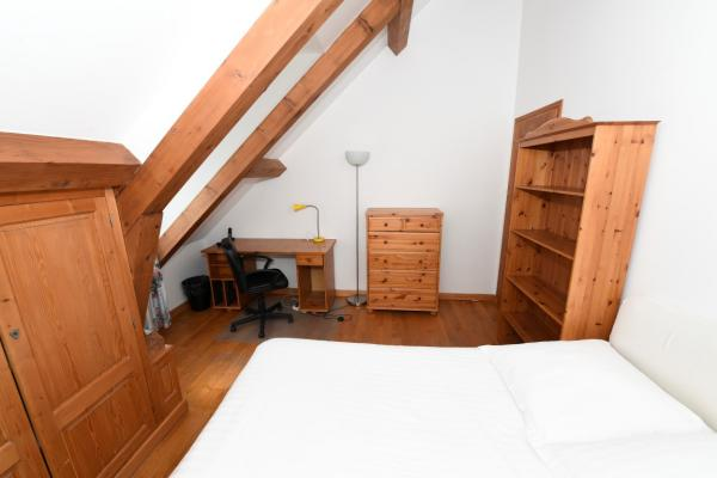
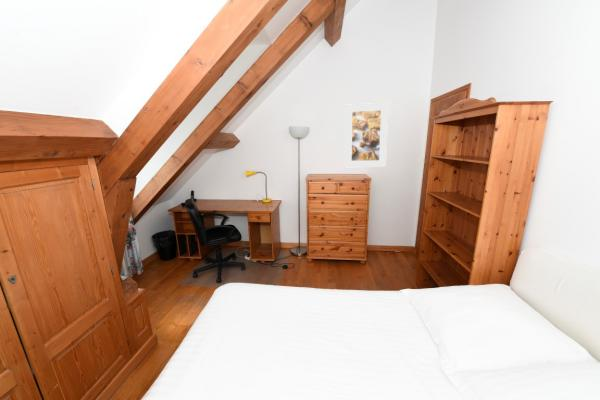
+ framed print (365, 136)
